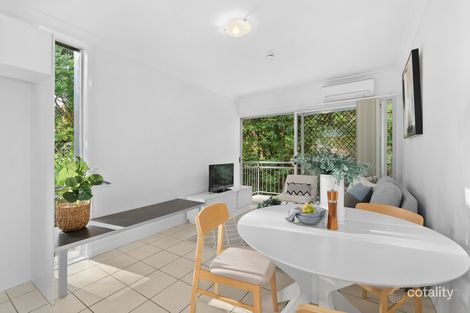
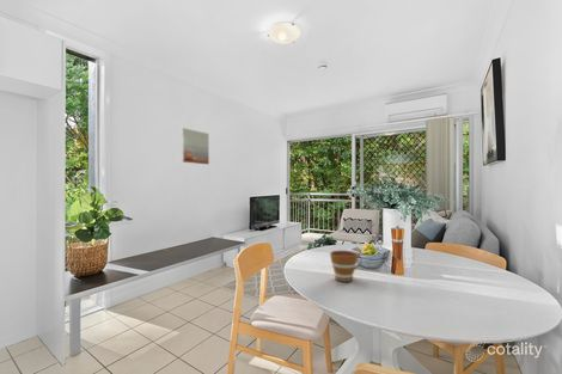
+ cup (346, 265)
+ wall art (196, 147)
